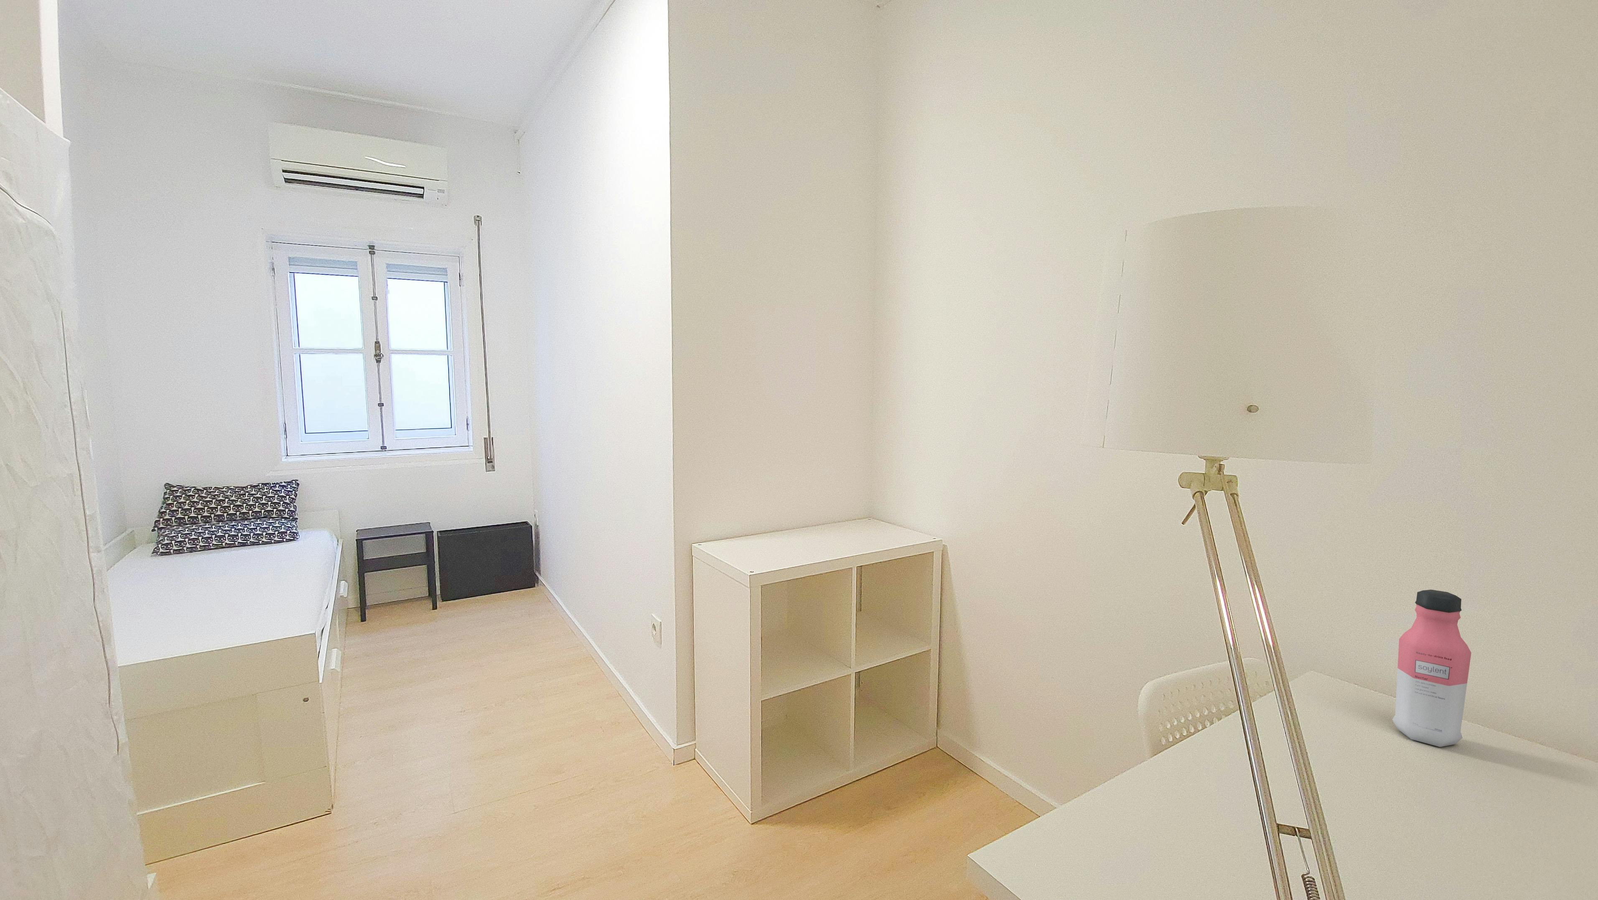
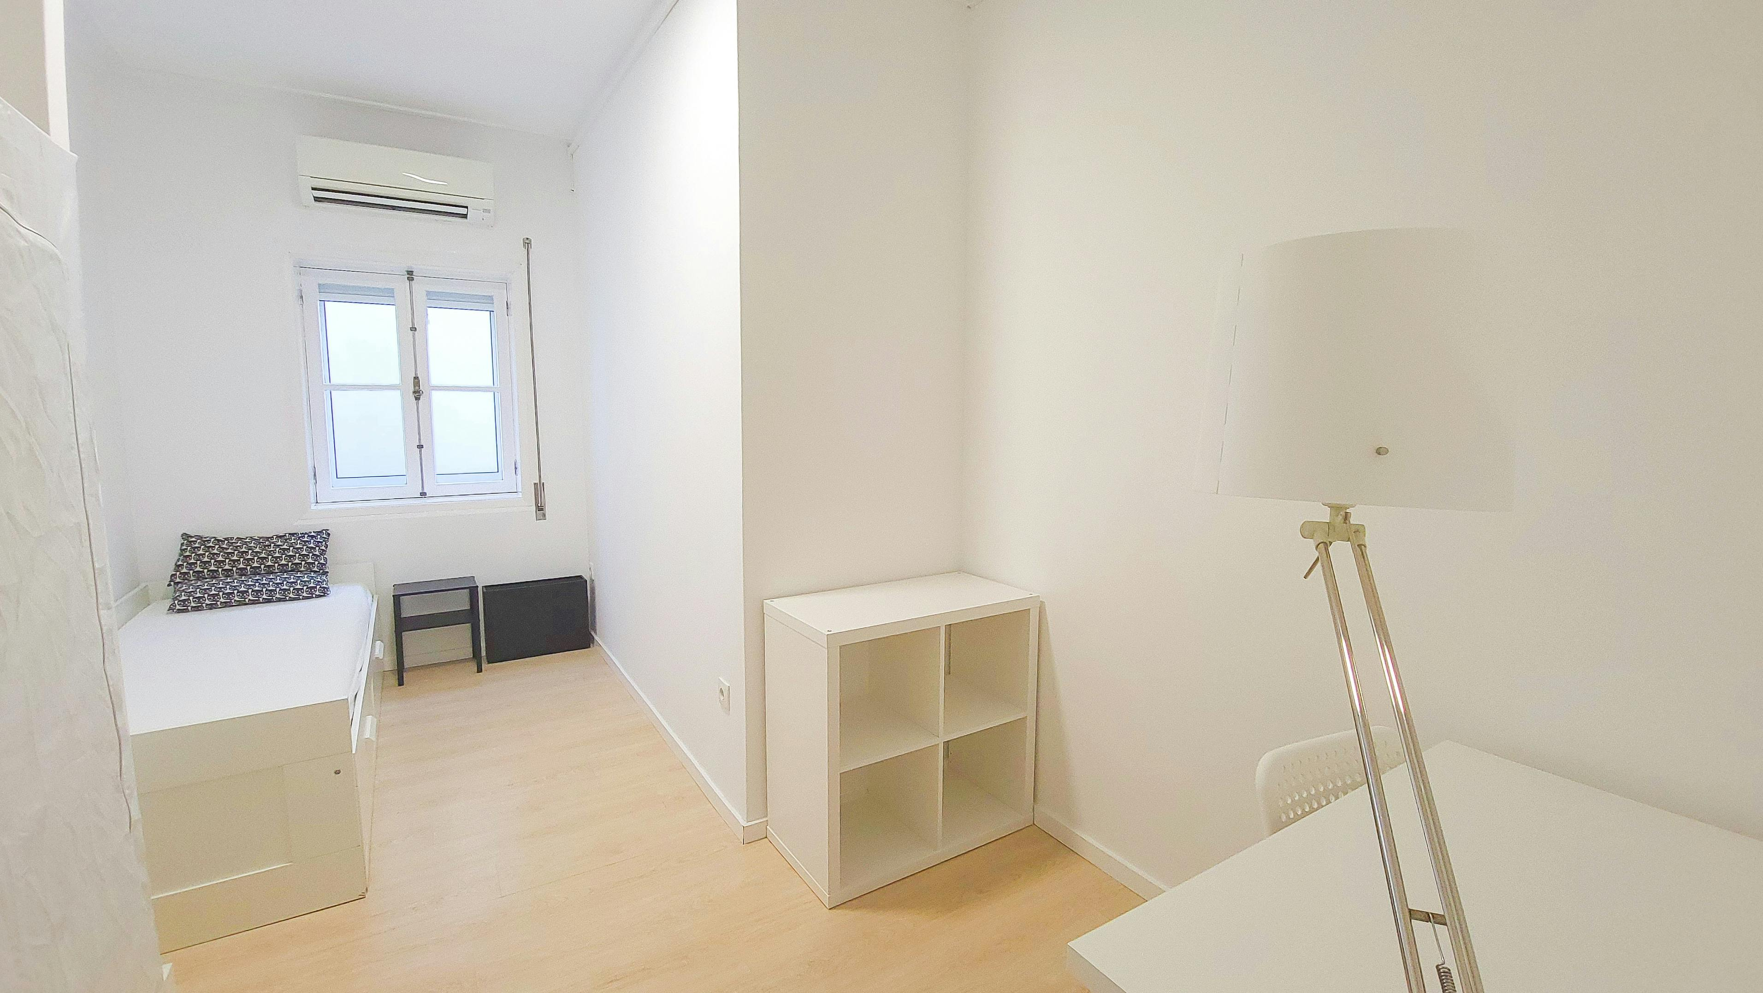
- water bottle (1432, 665)
